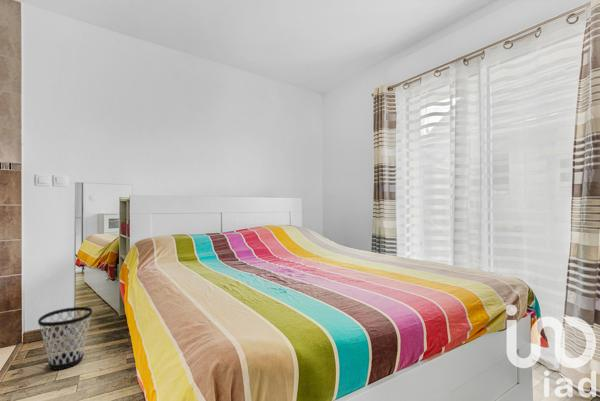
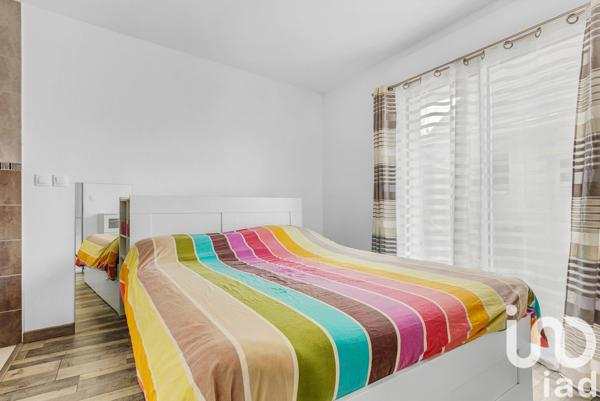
- wastebasket (67, 339)
